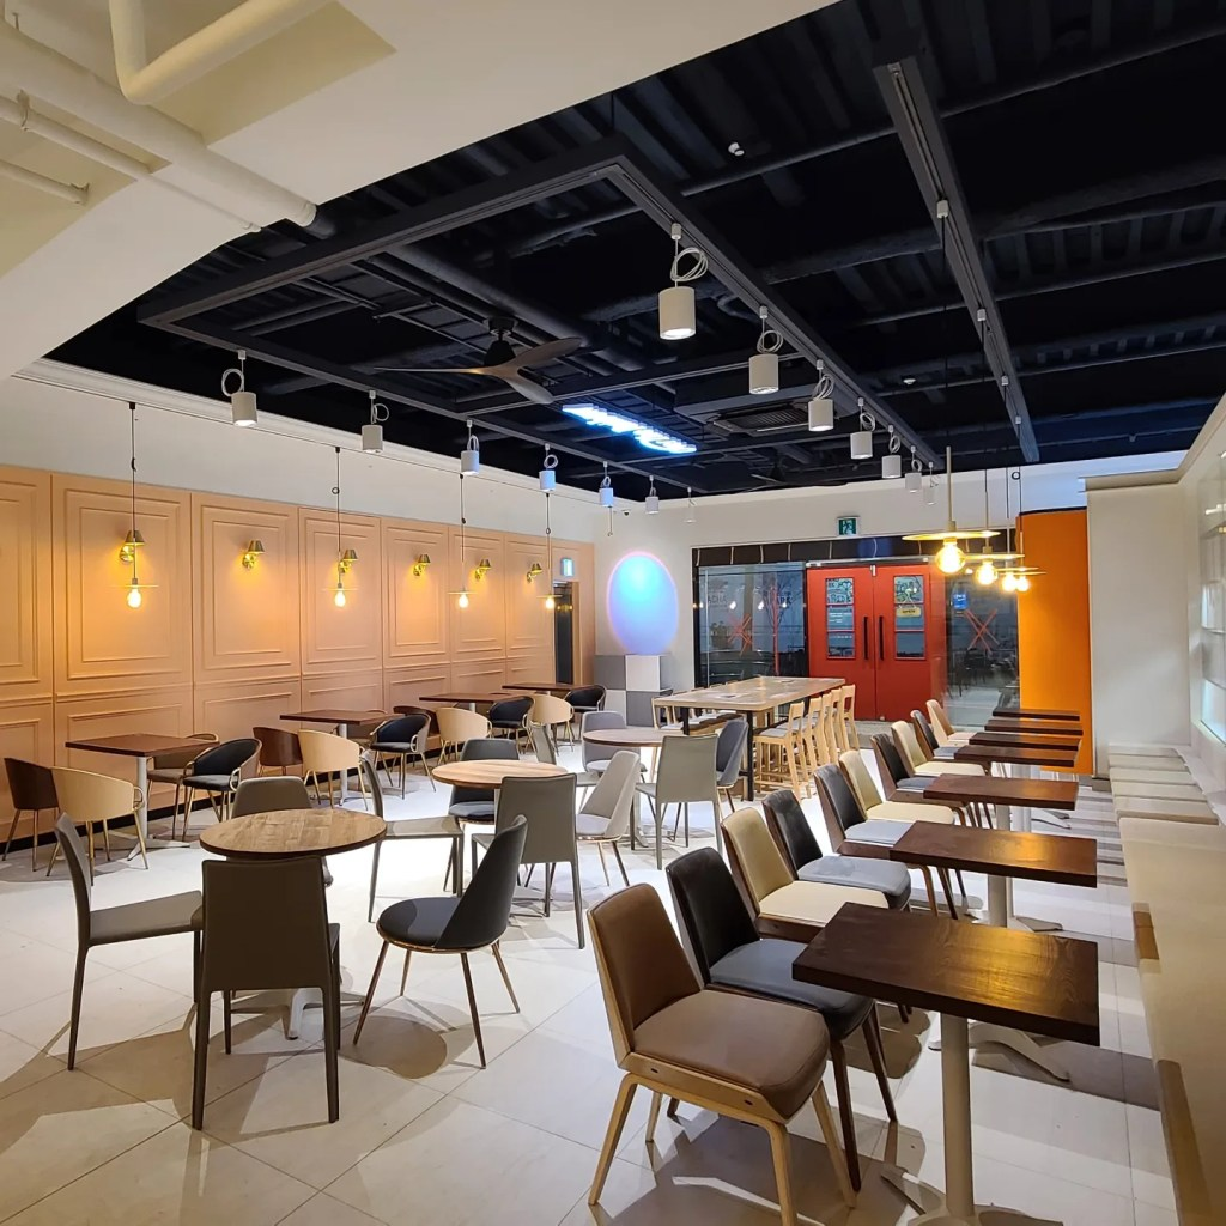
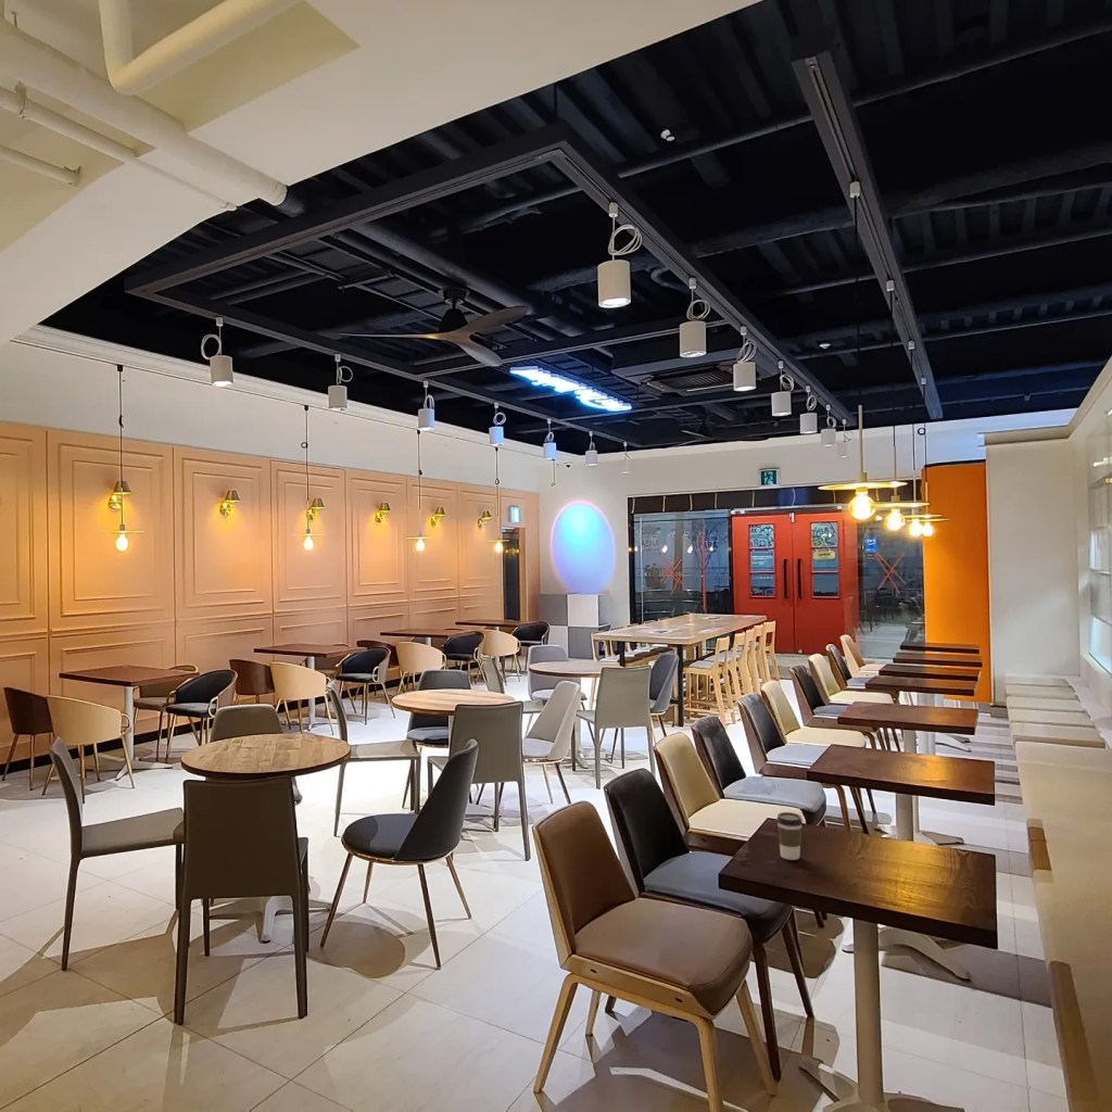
+ coffee cup (789, 835)
